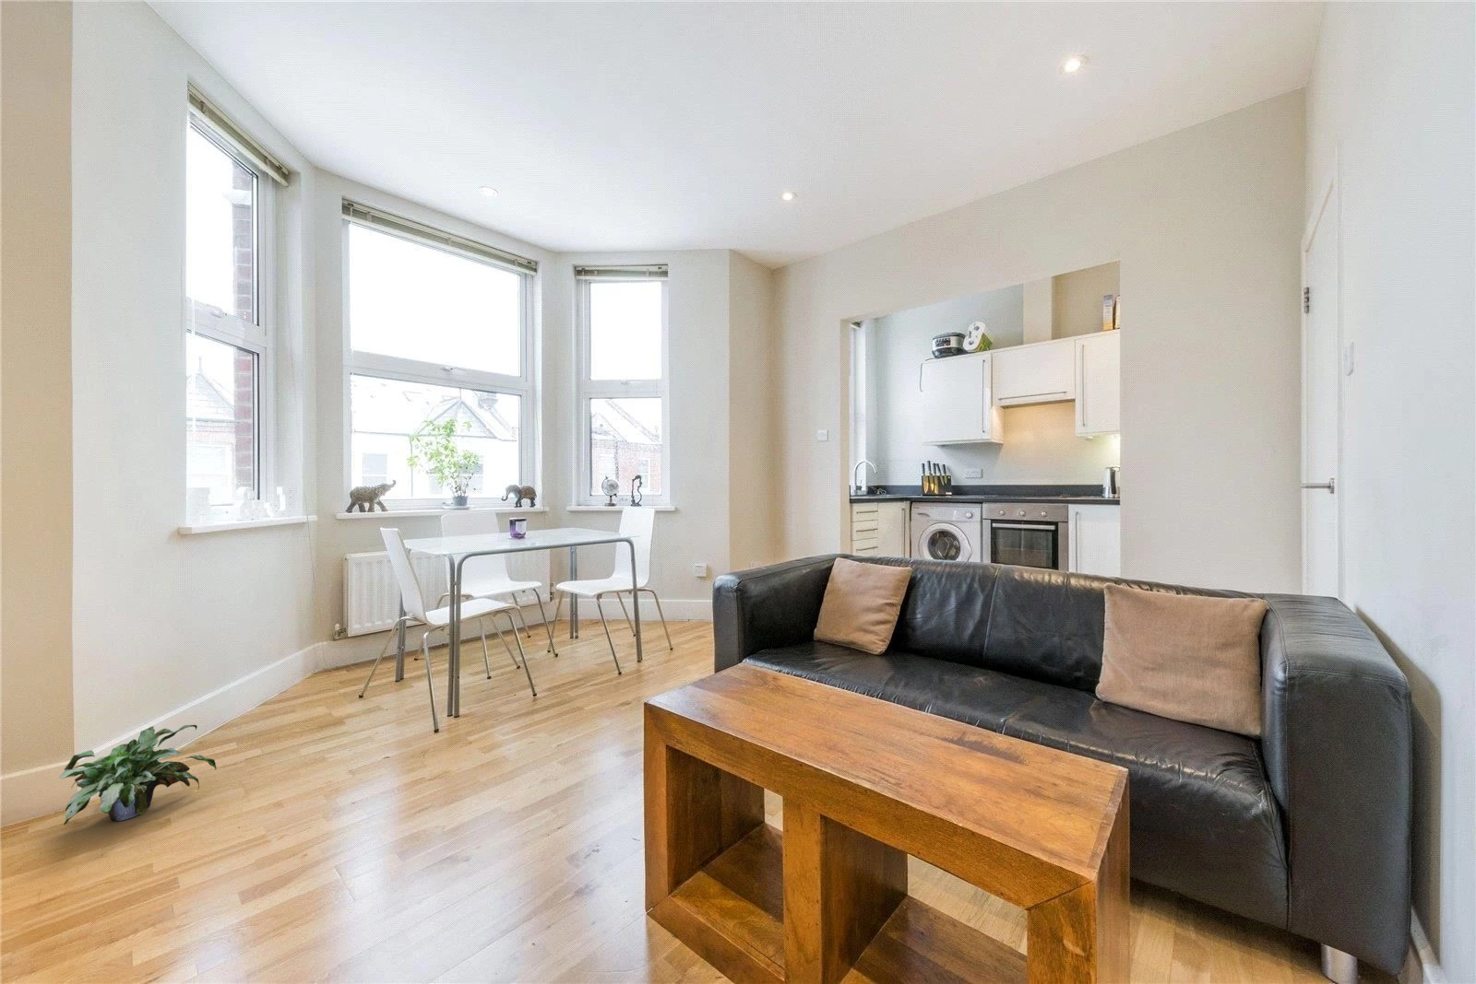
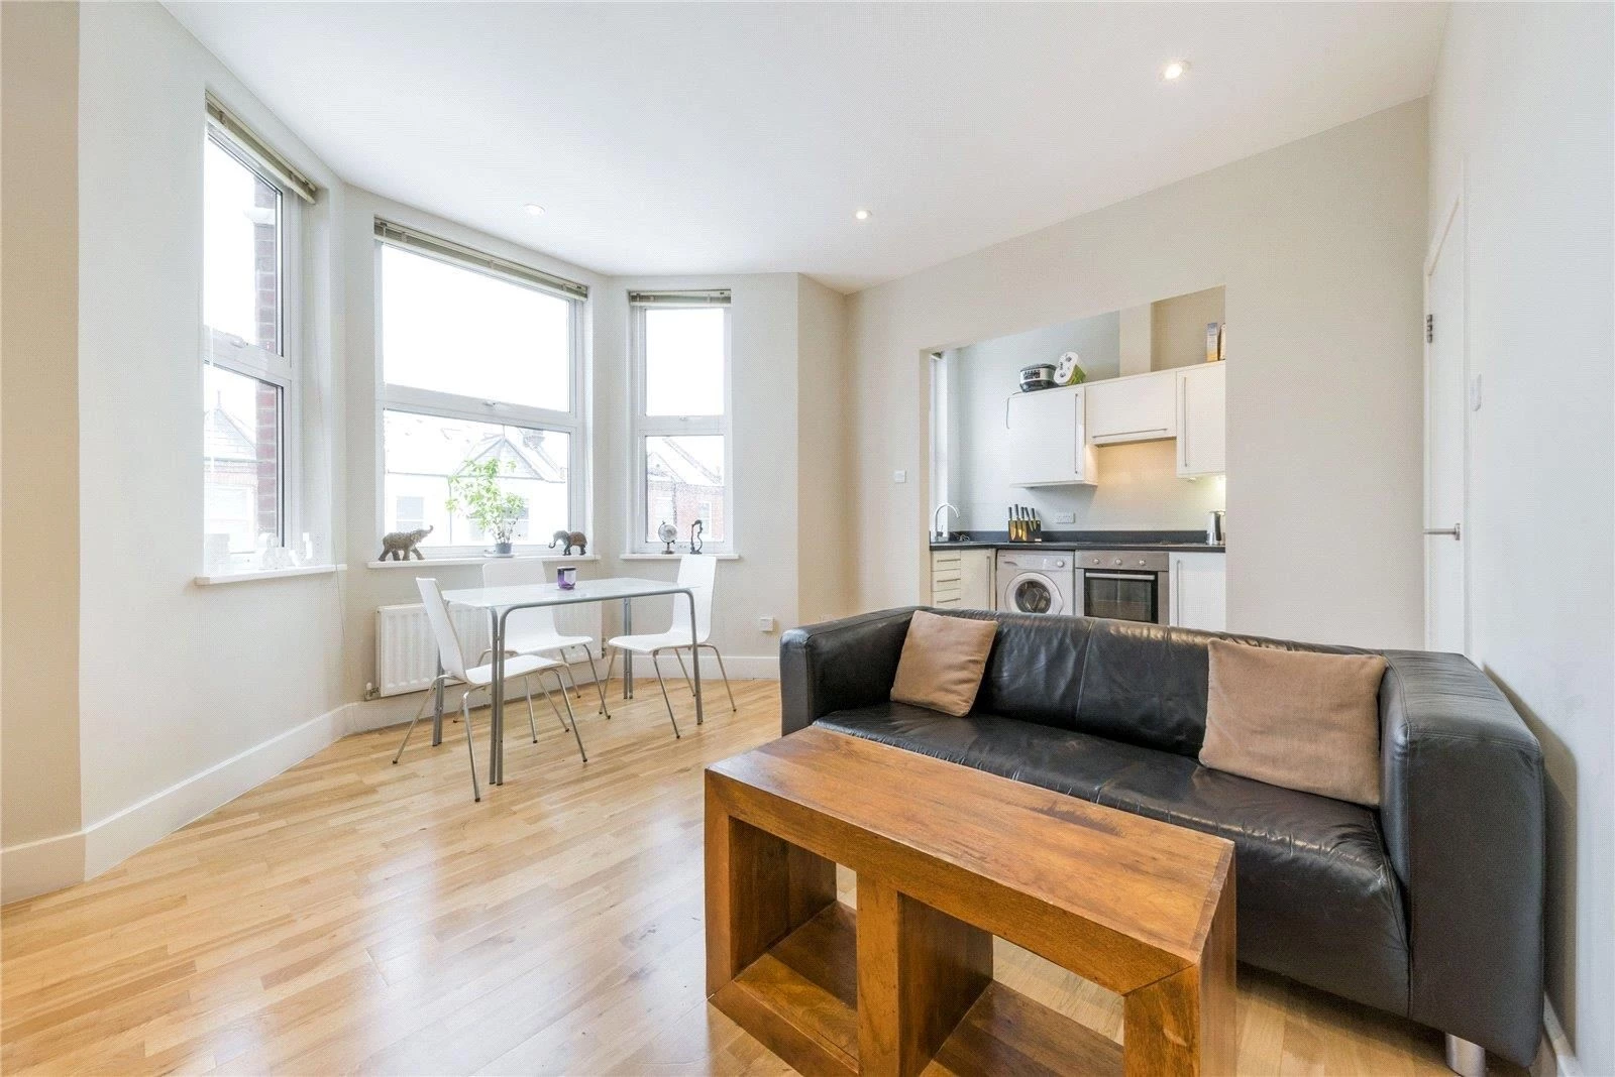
- potted plant (132, 773)
